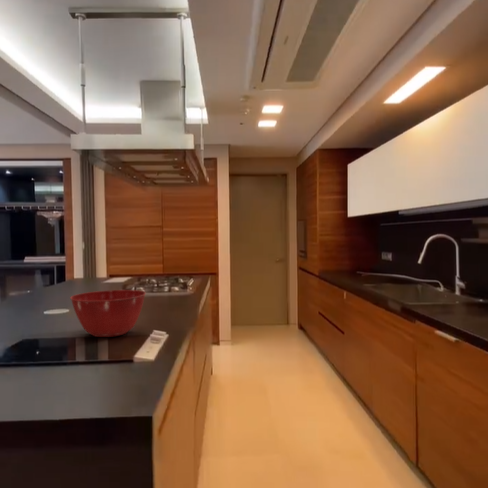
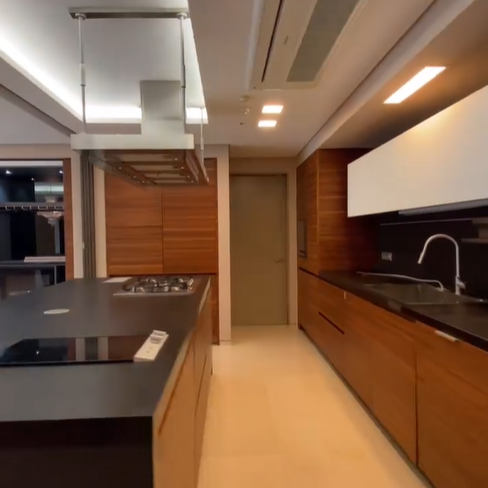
- mixing bowl (109, 313)
